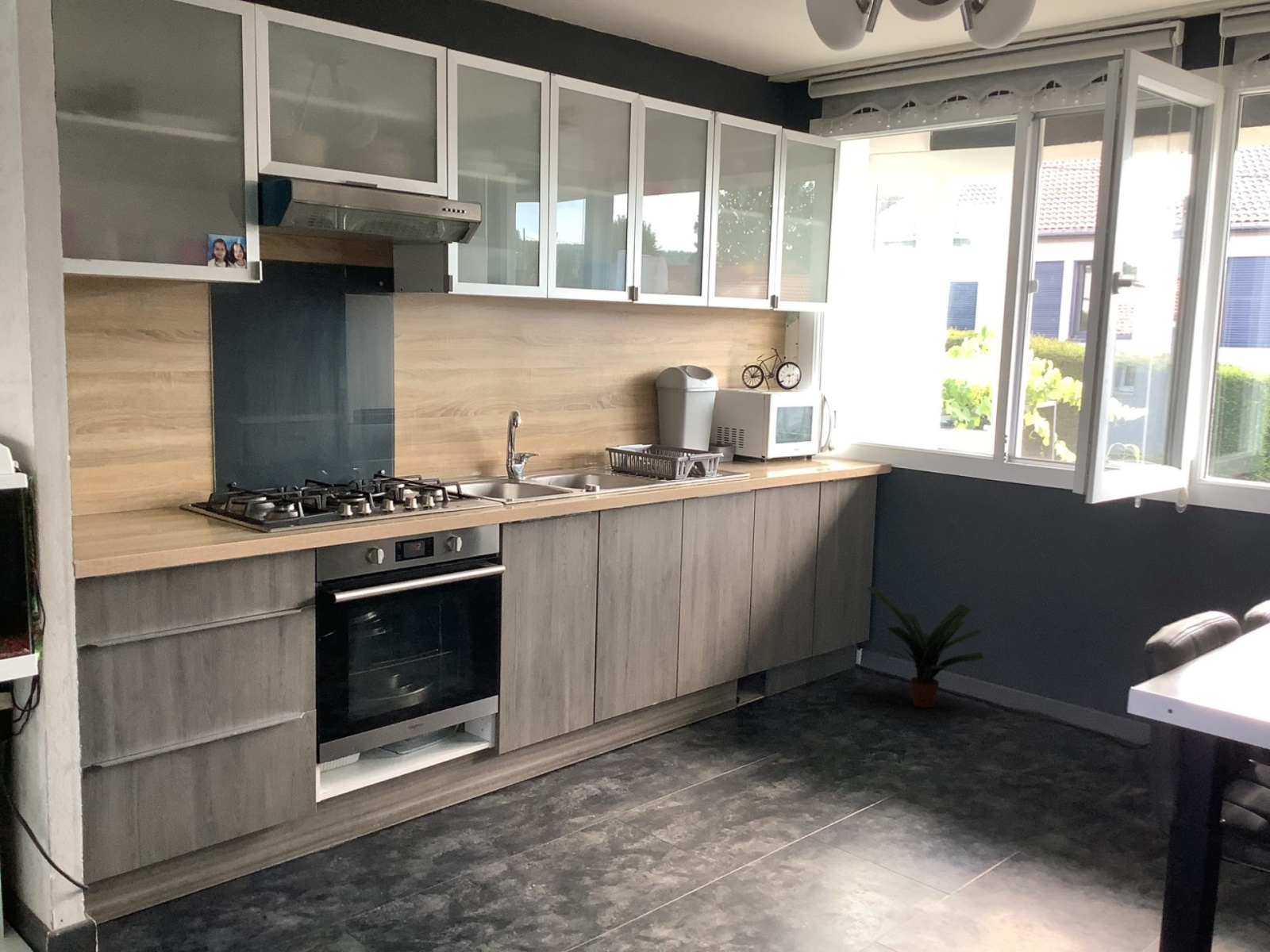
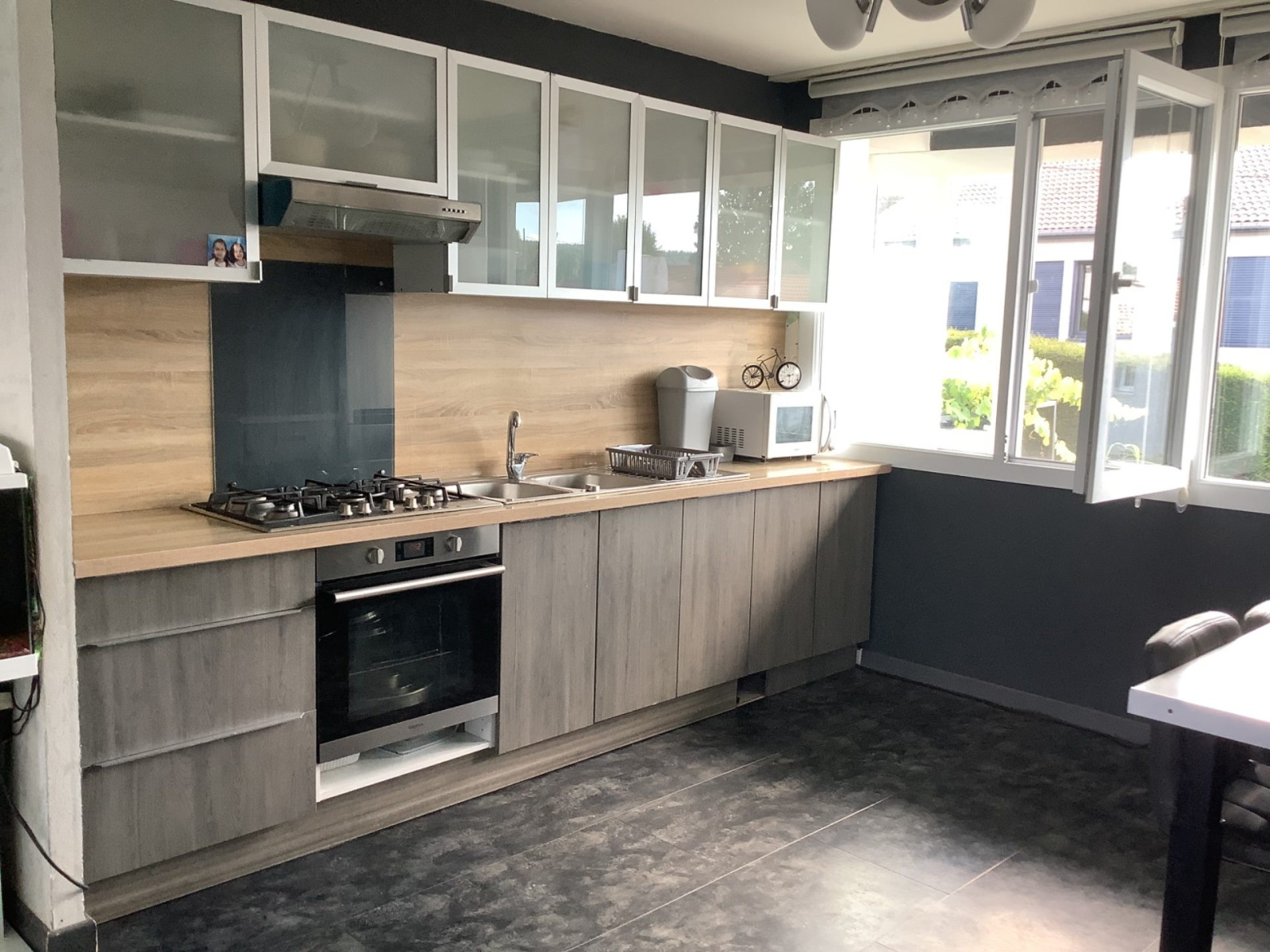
- potted plant (921, 649)
